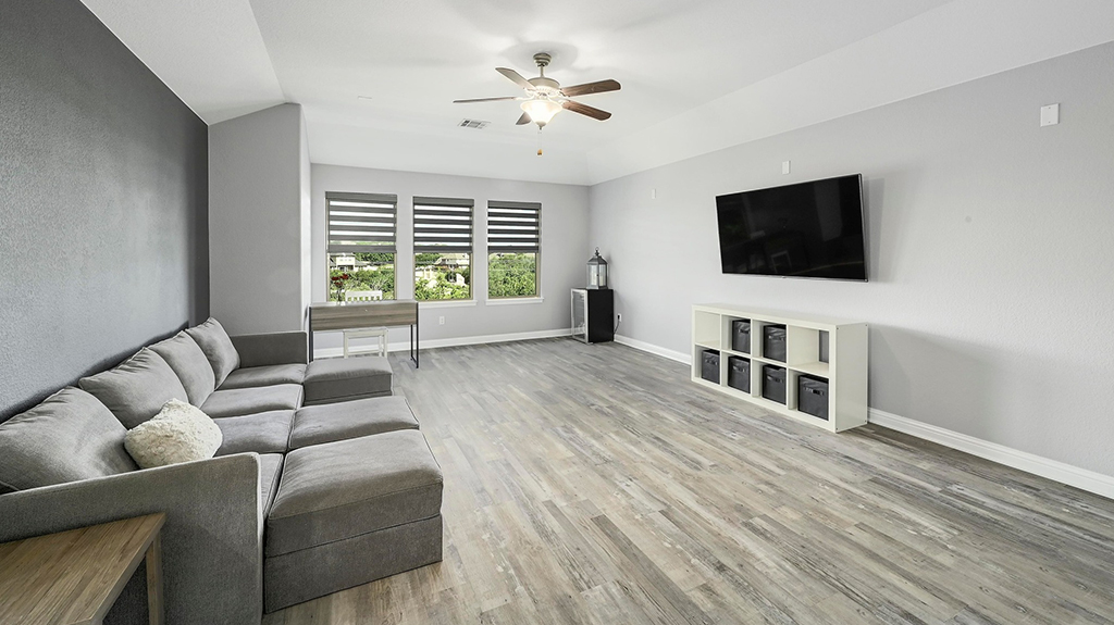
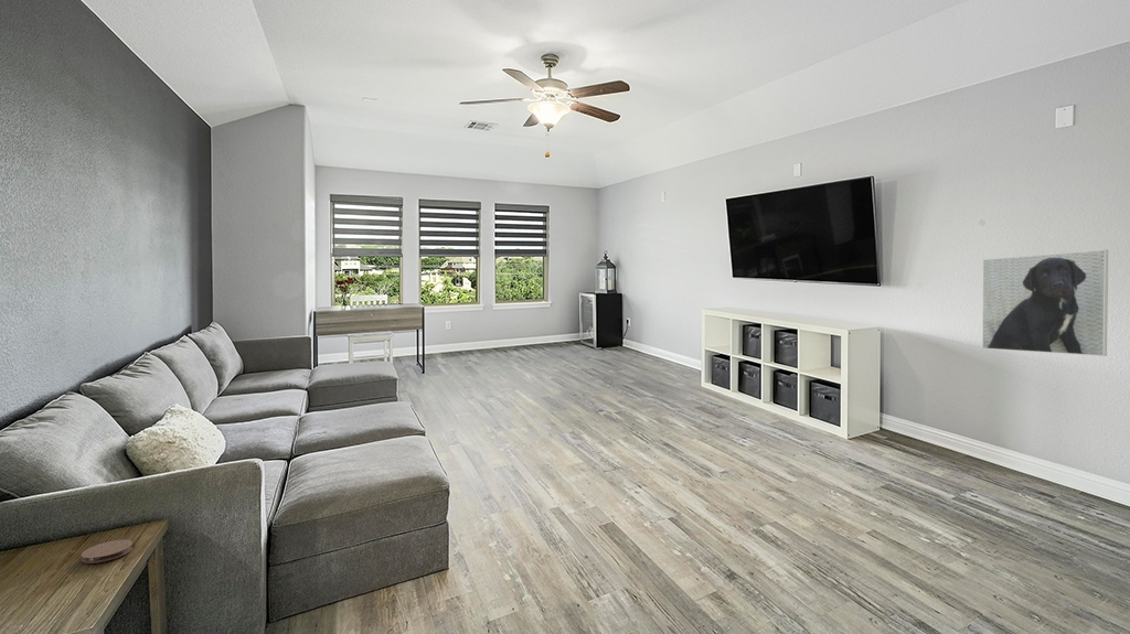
+ coaster (107, 550)
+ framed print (1040, 303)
